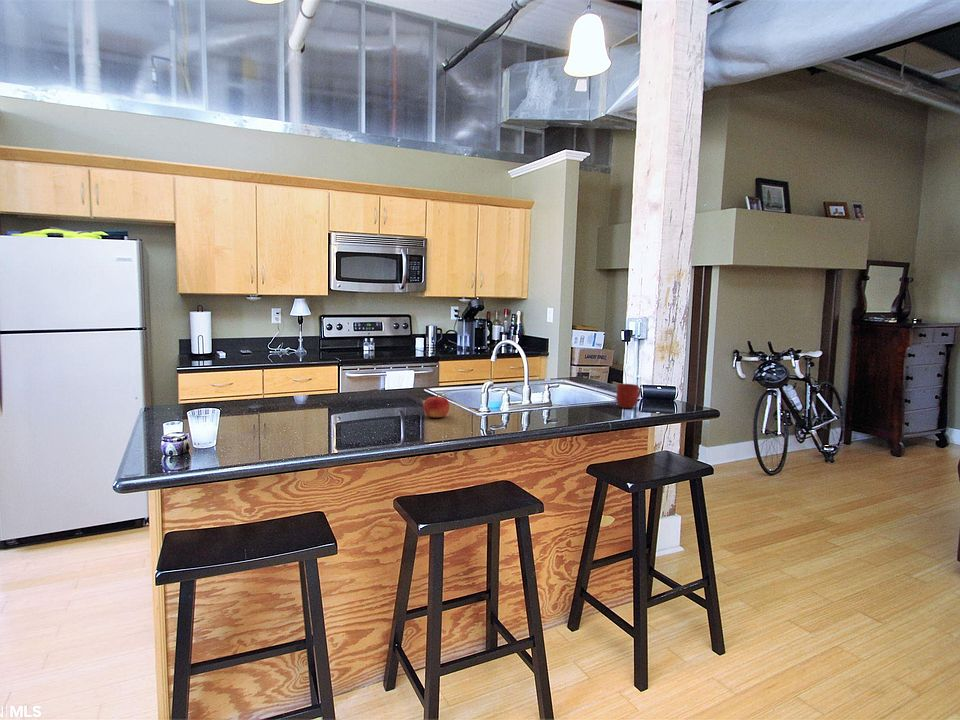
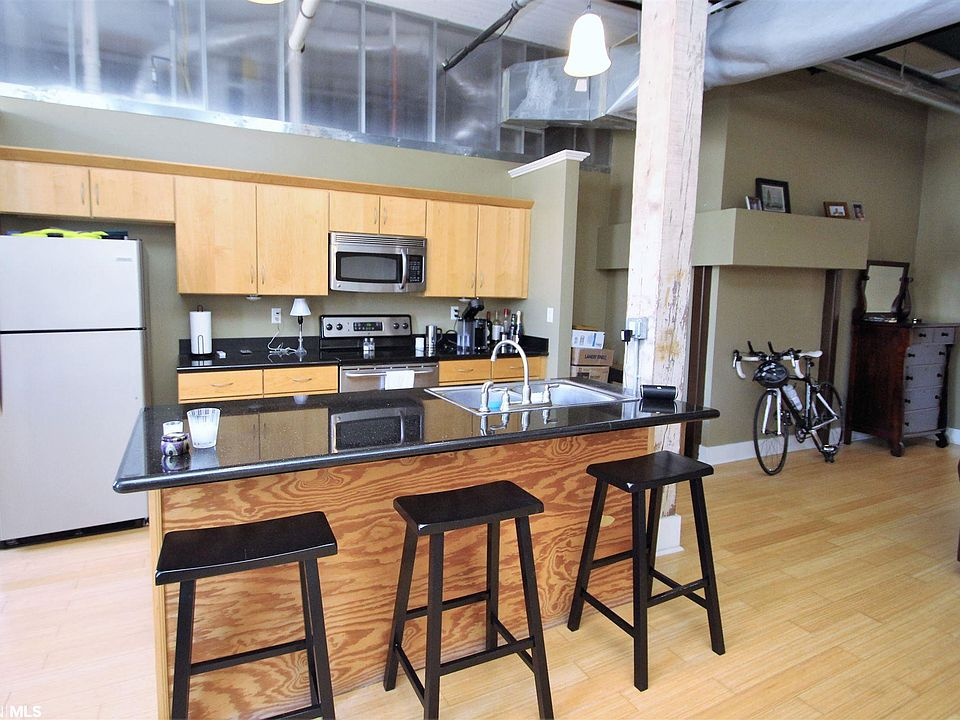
- fruit (436, 405)
- mug (630, 395)
